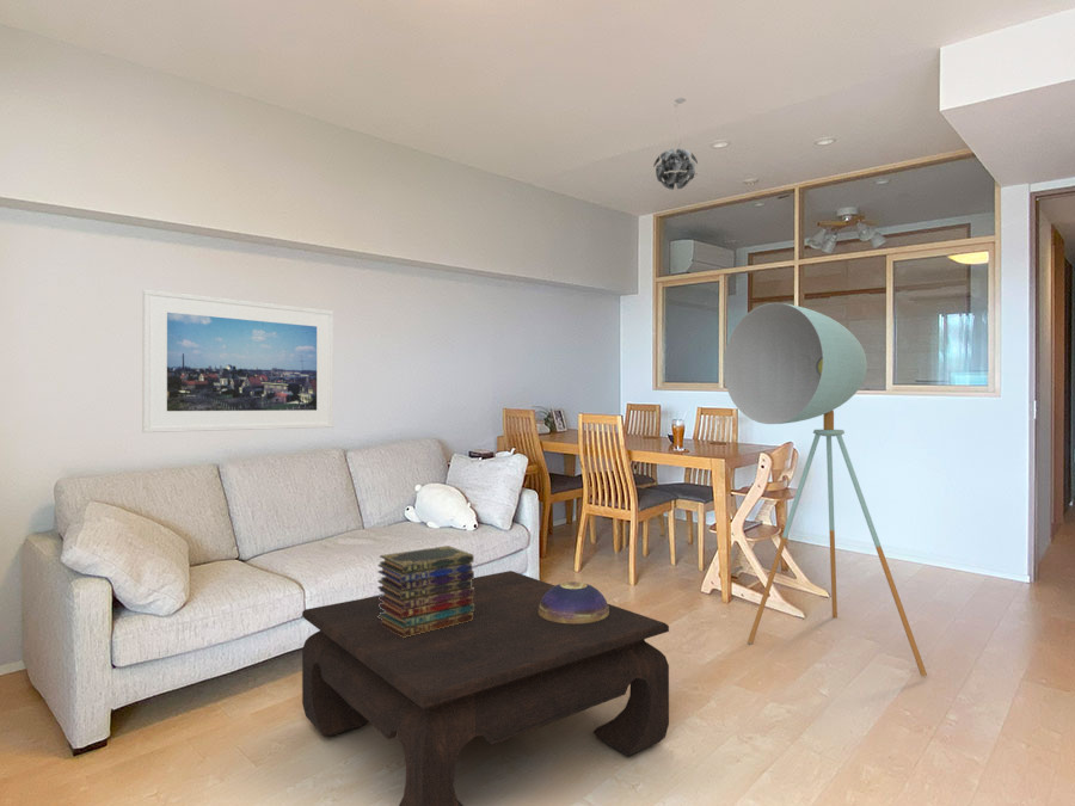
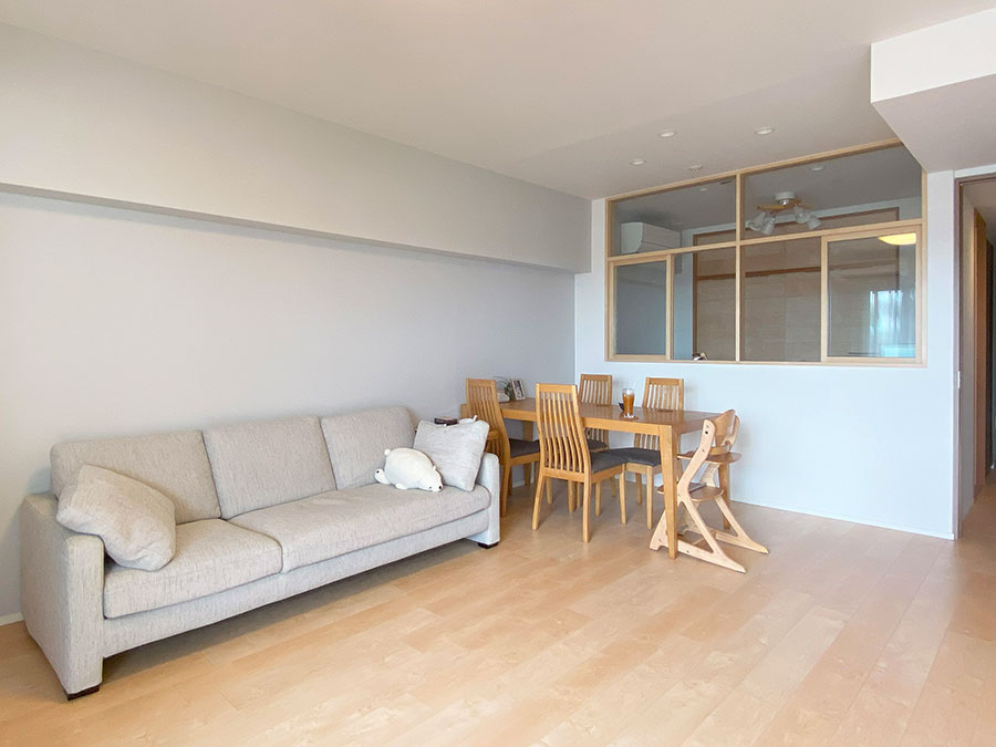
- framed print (247, 364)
- book stack (425, 587)
- pendant light (675, 144)
- decorative bowl (573, 596)
- coffee table (479, 675)
- floor lamp (831, 479)
